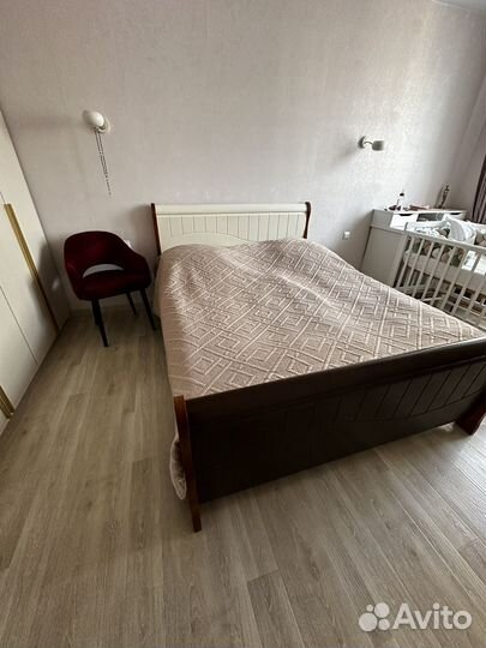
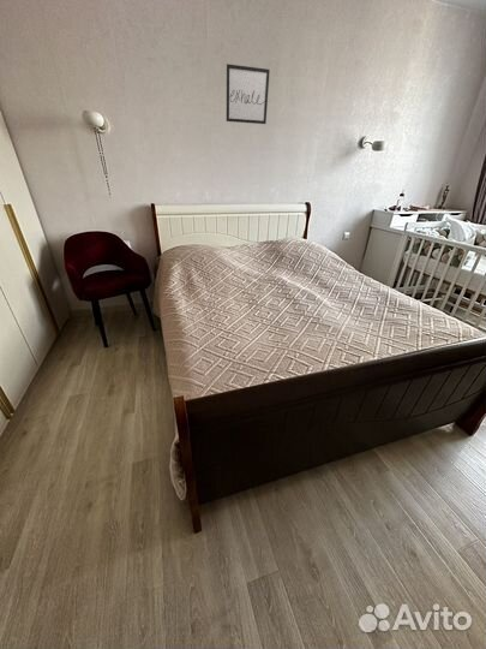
+ wall art (247, 95)
